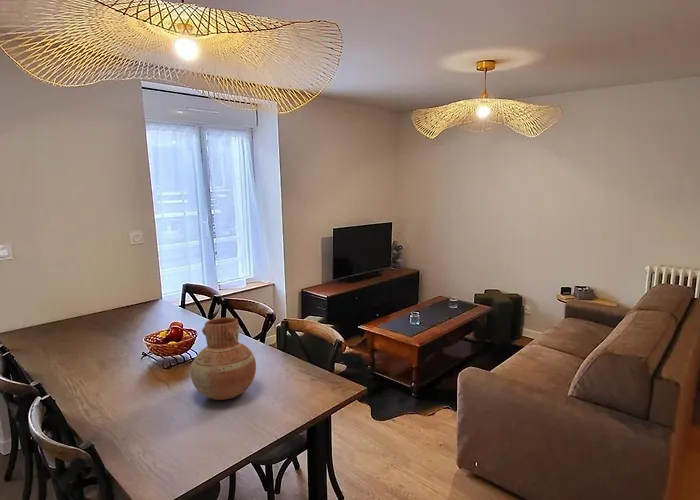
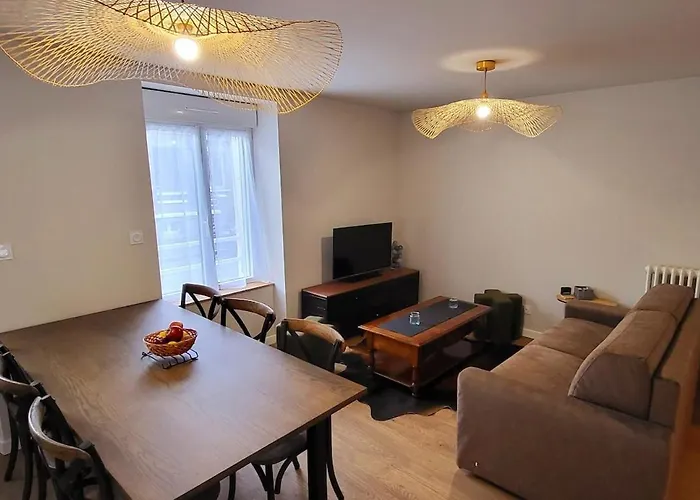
- vase (223, 357)
